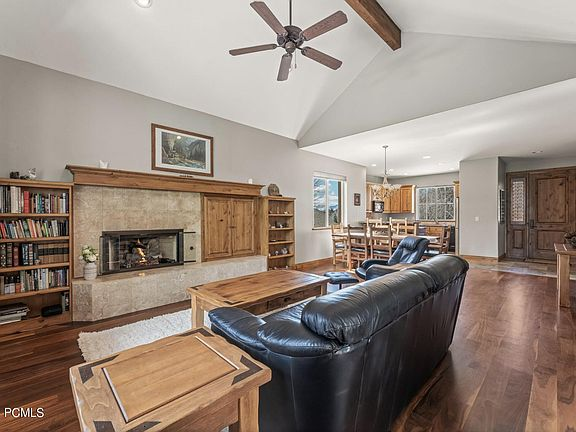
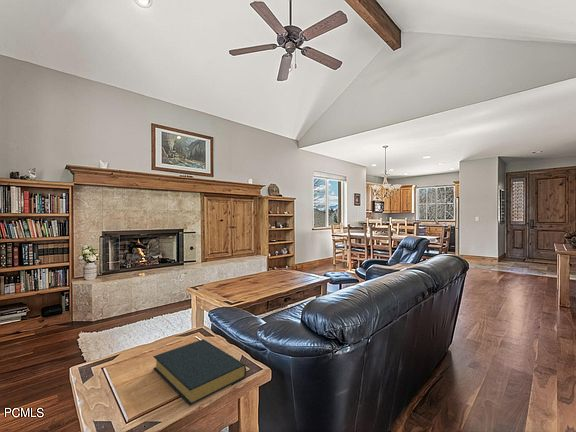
+ hardback book (198, 366)
